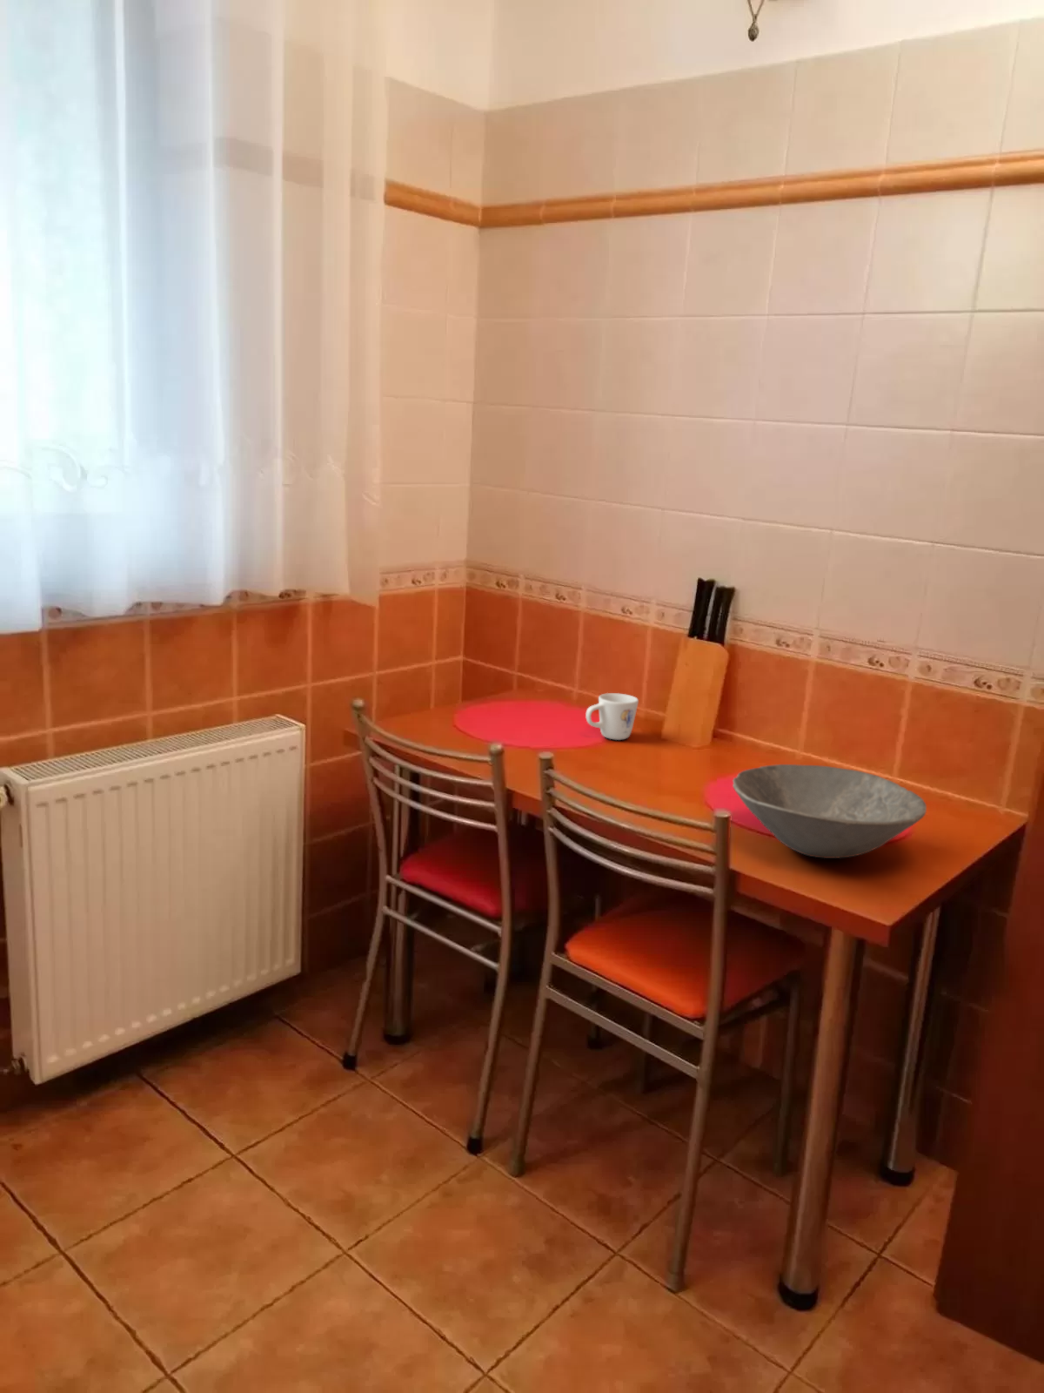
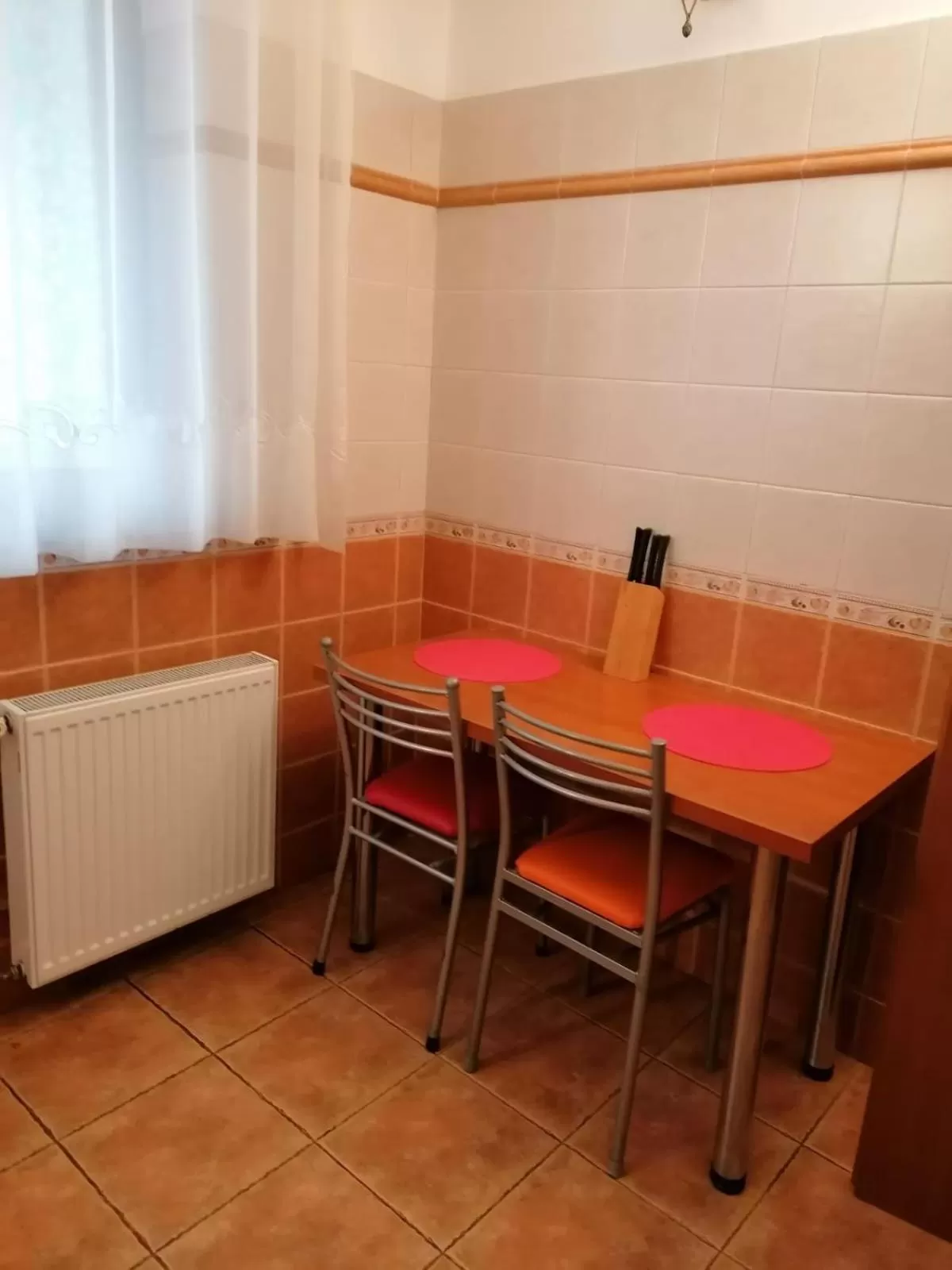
- mug (610, 717)
- bowl (822, 819)
